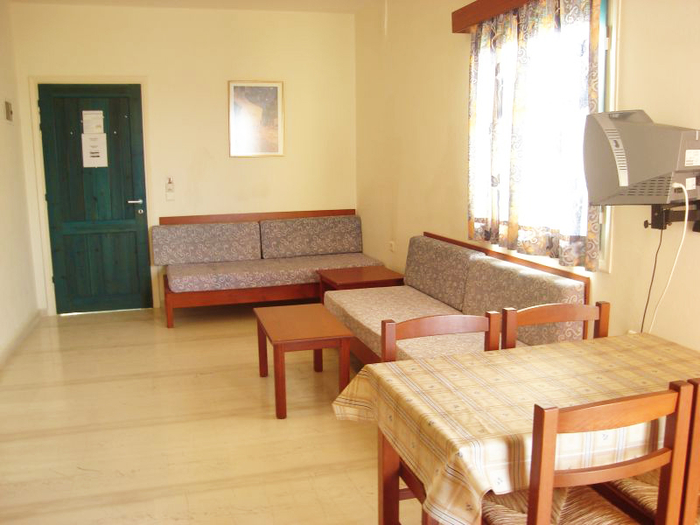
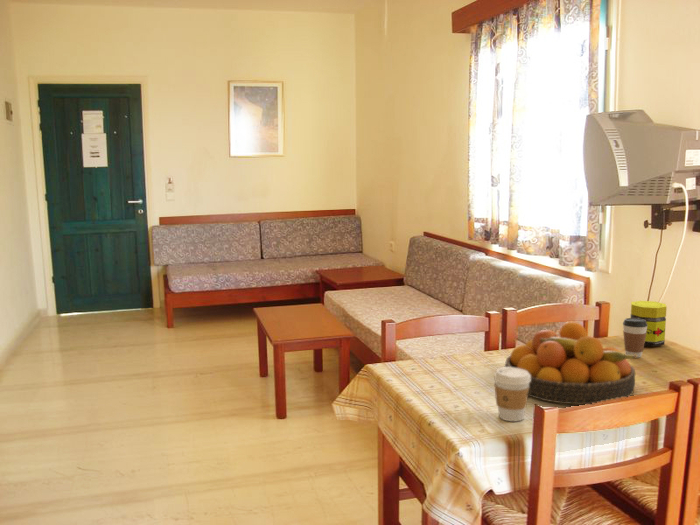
+ fruit bowl (568, 356)
+ coffee cup (512, 393)
+ coffee cup (634, 337)
+ jar (647, 323)
